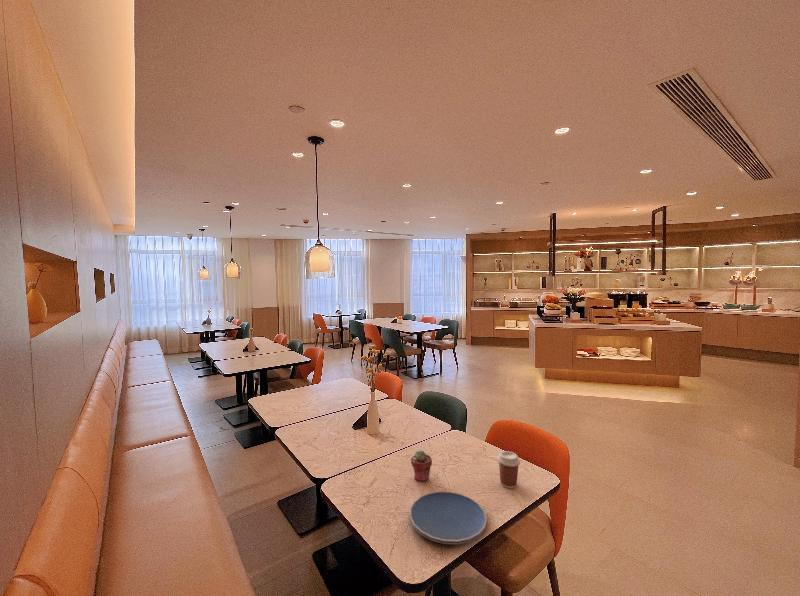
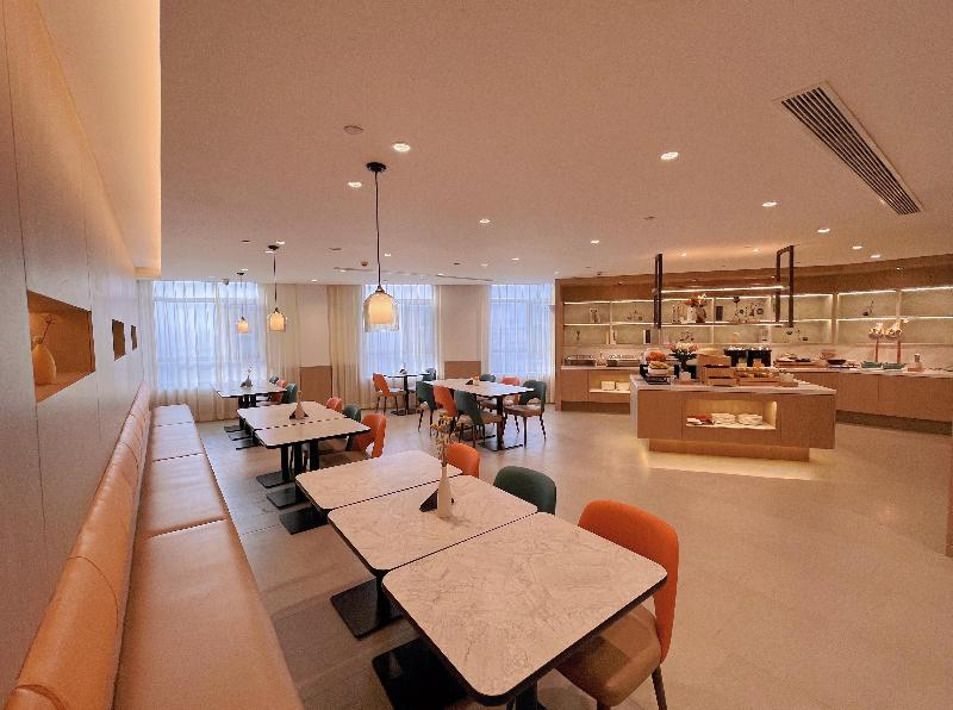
- plate (447, 516)
- potted succulent (421, 464)
- coffee cup (508, 469)
